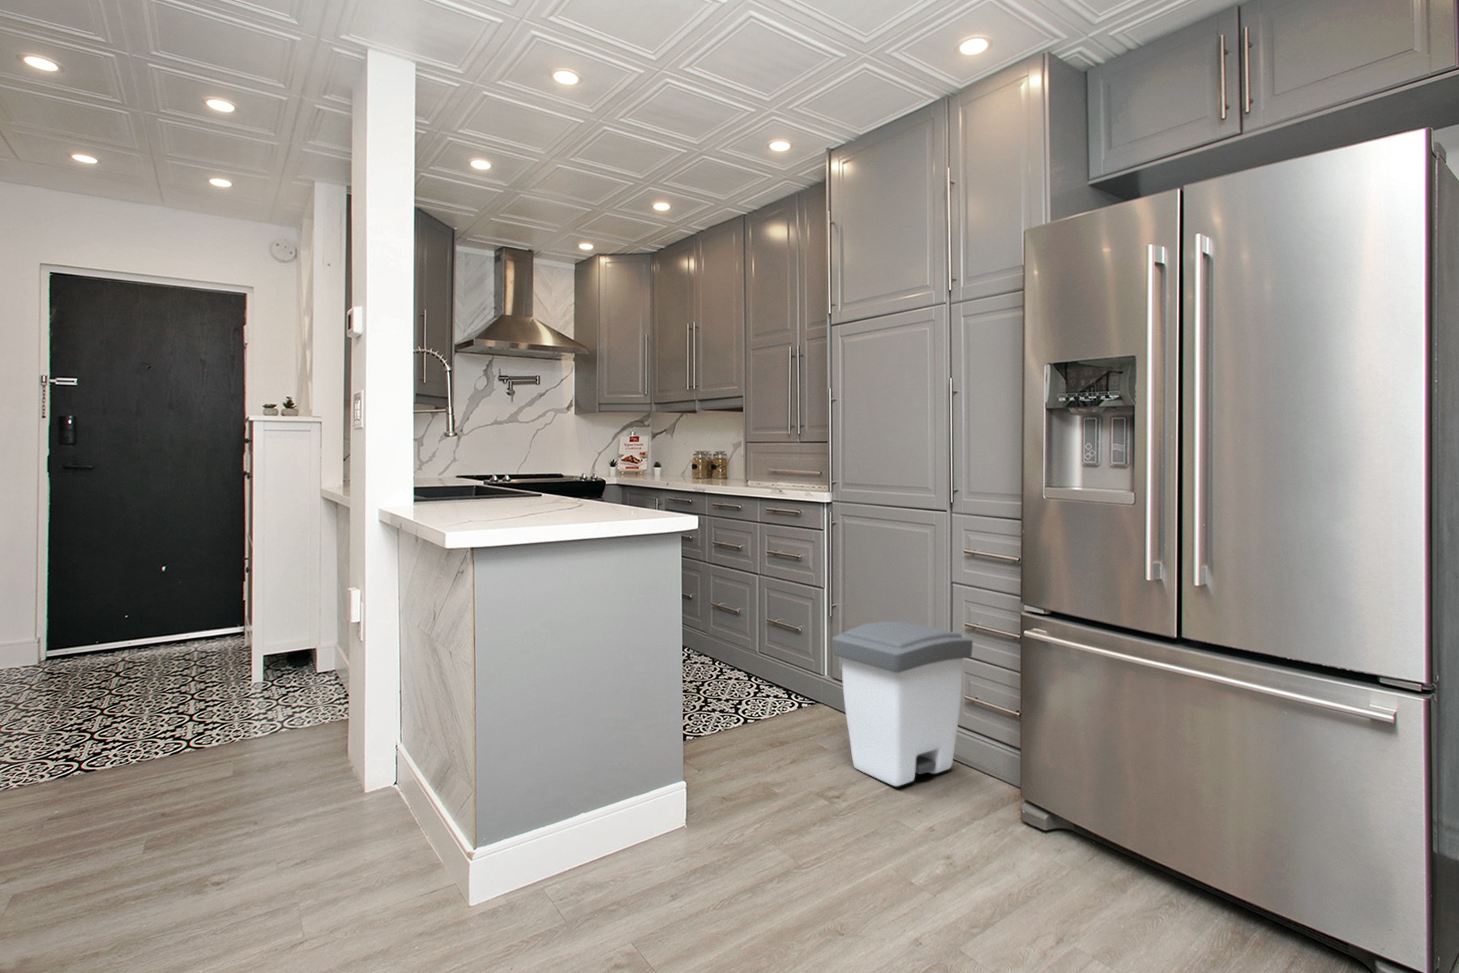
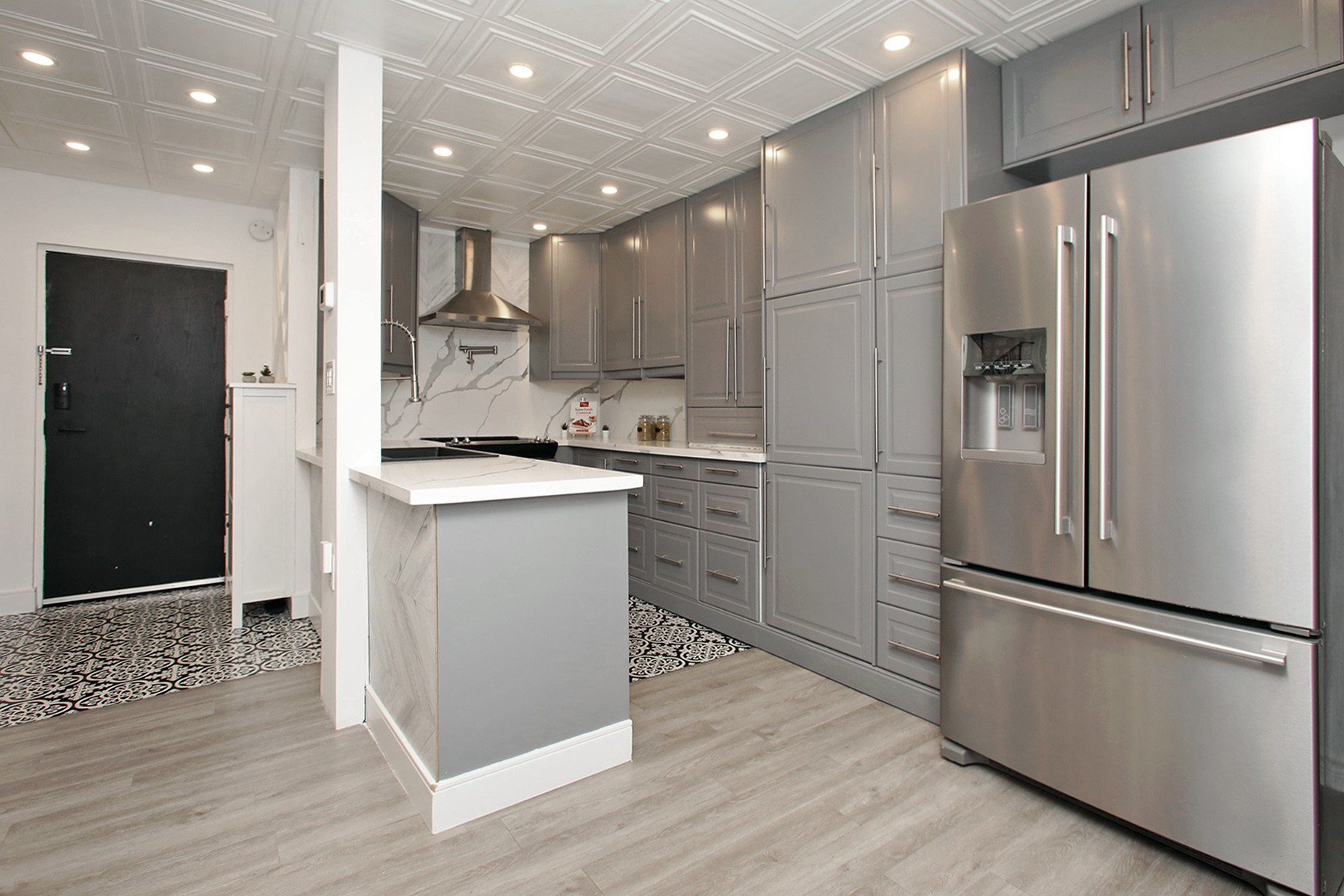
- trash can (900, 698)
